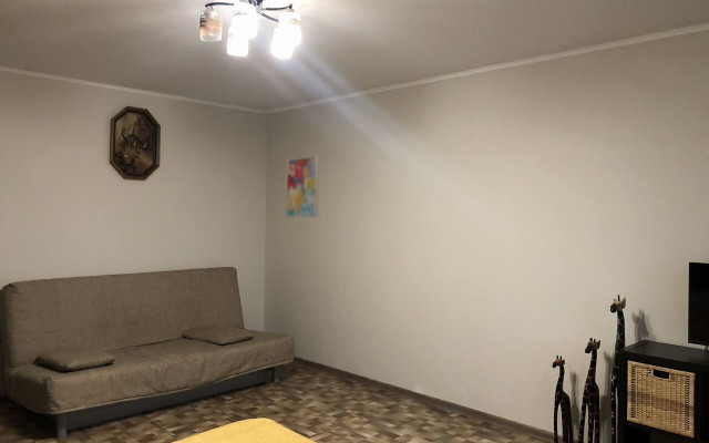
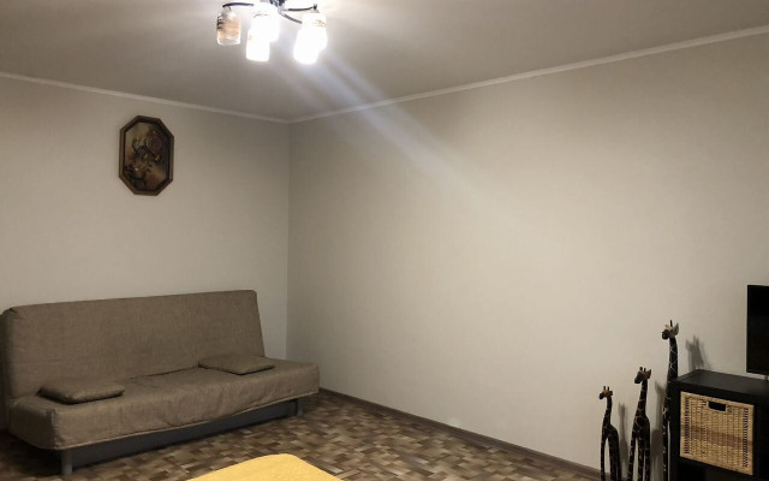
- wall art (301, 187)
